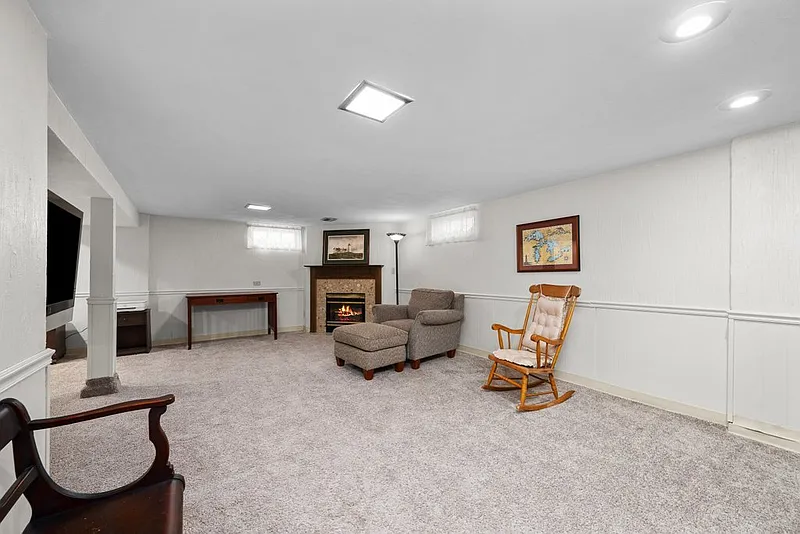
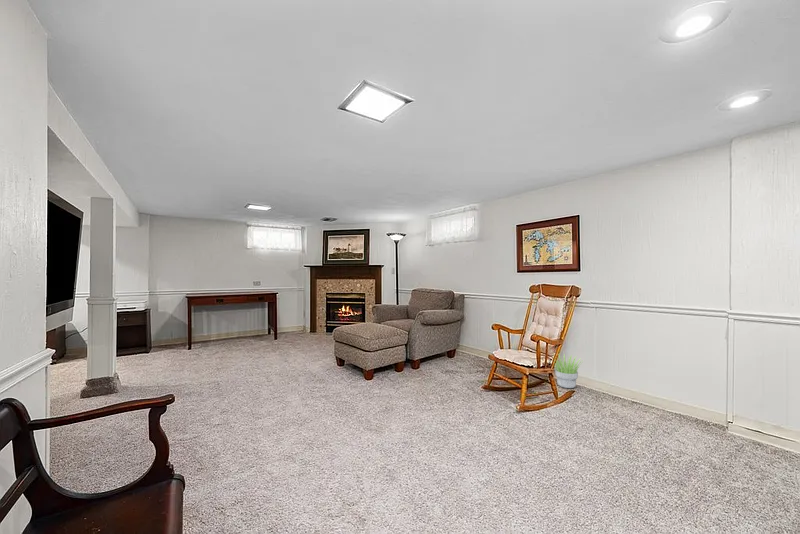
+ potted plant (566, 371)
